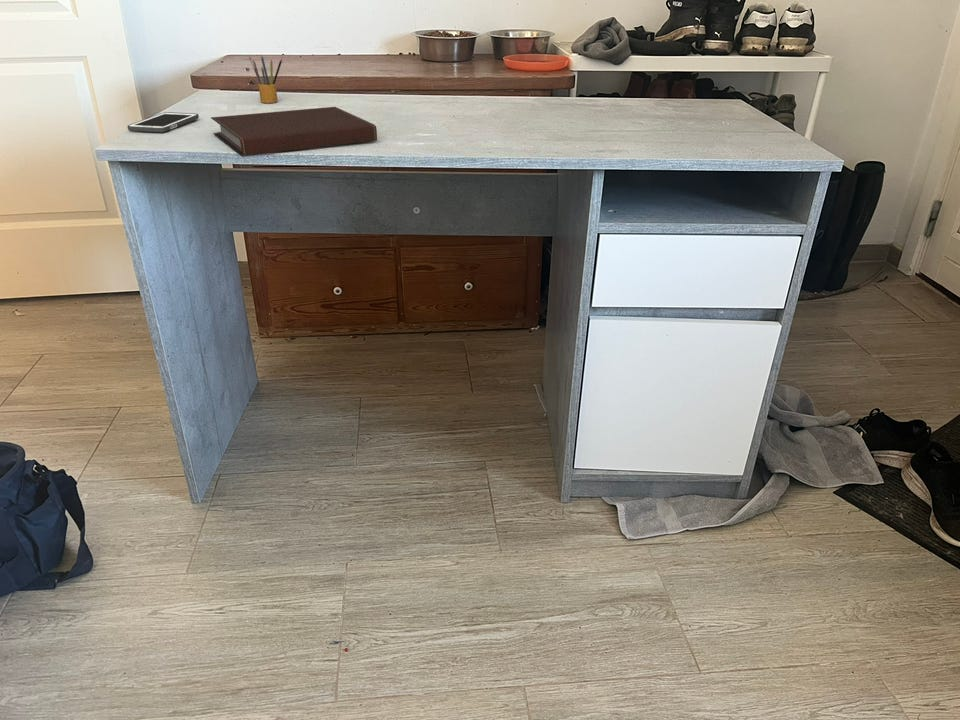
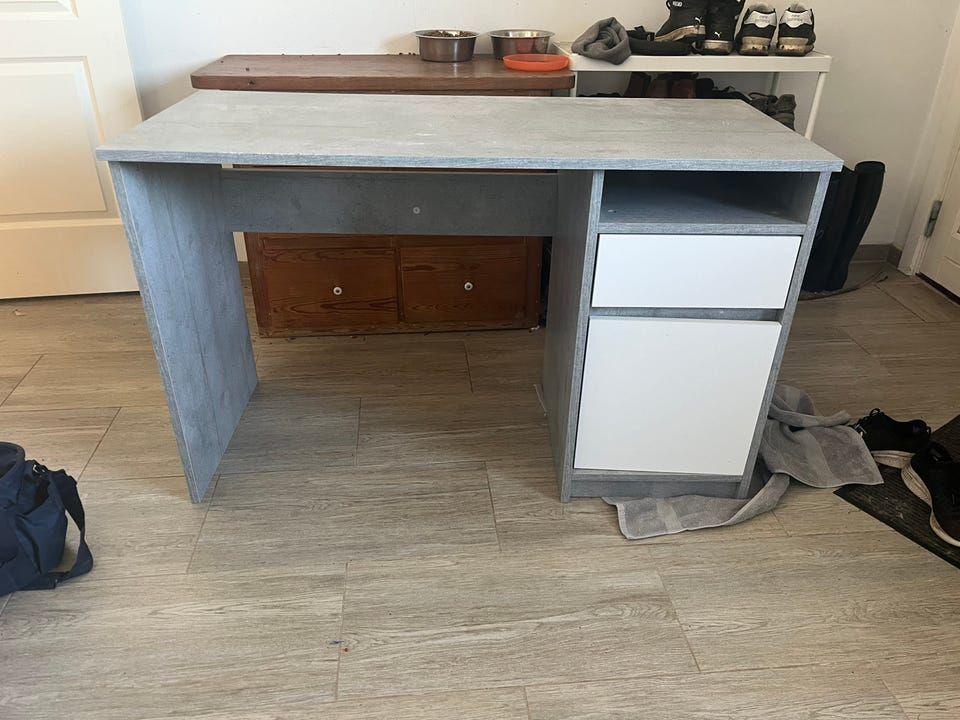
- pencil box (267, 79)
- notebook (293, 129)
- cell phone (164, 122)
